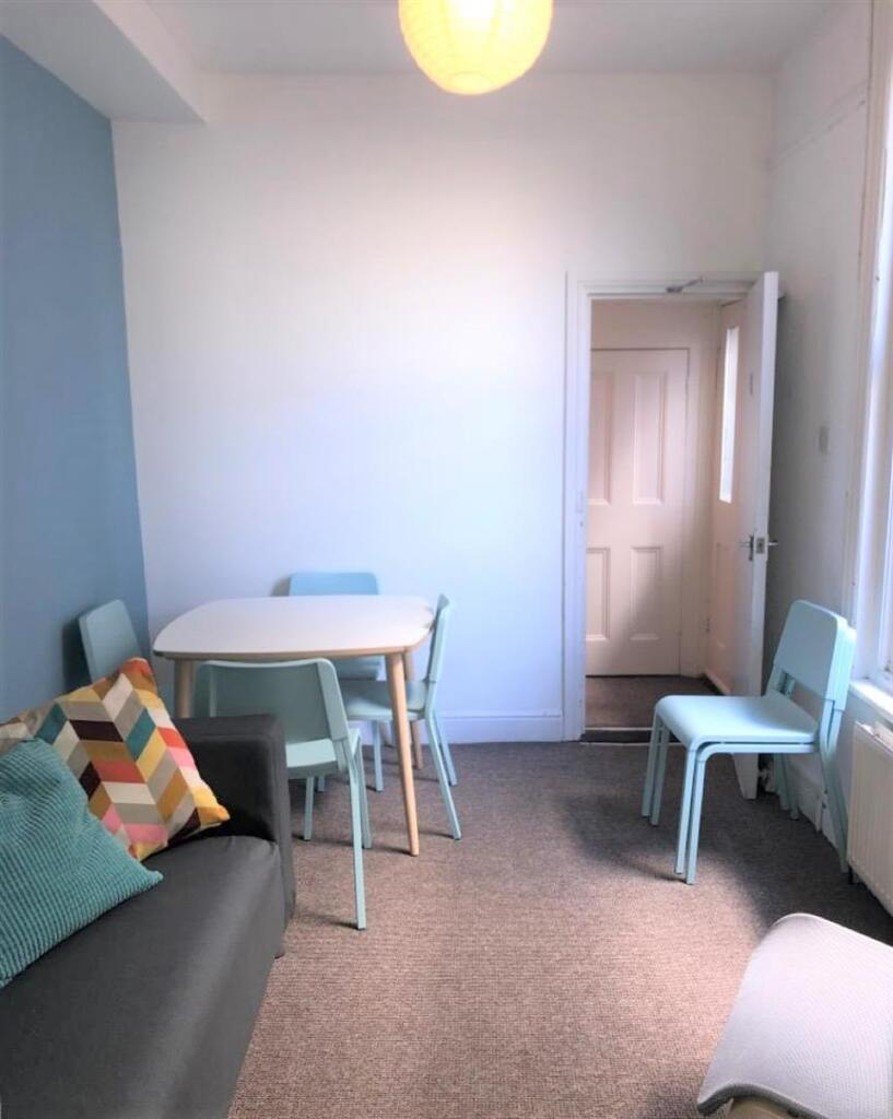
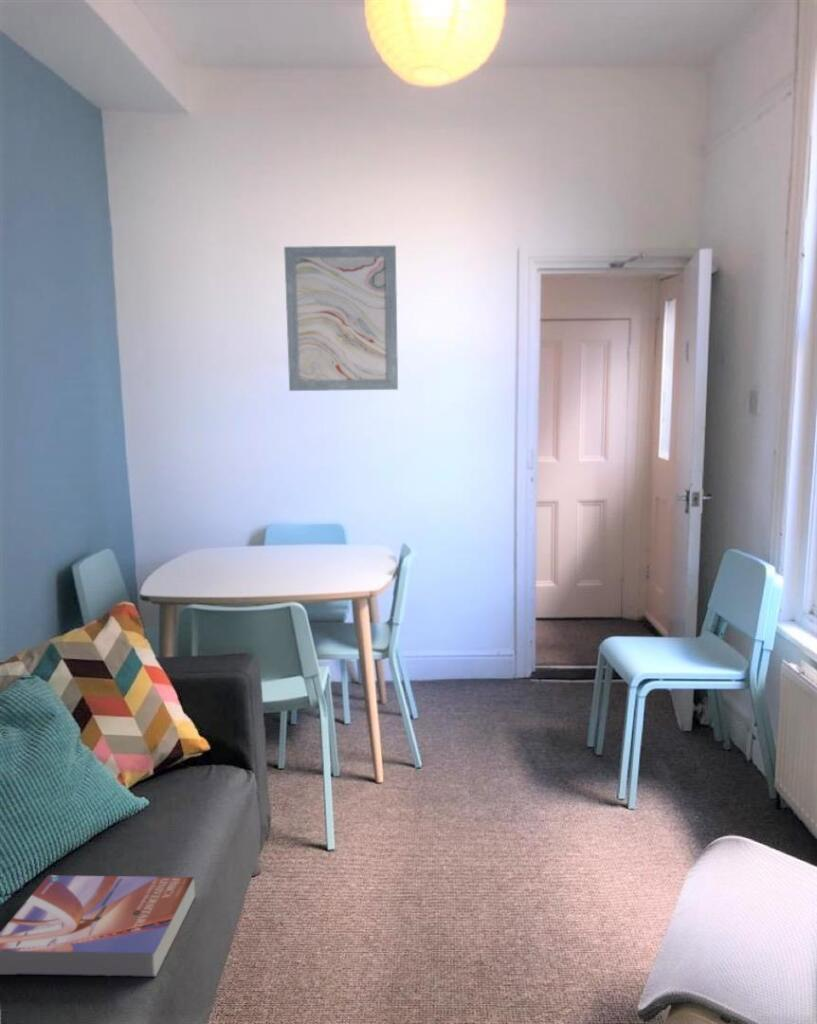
+ wall art (342, 319)
+ textbook (98, 921)
